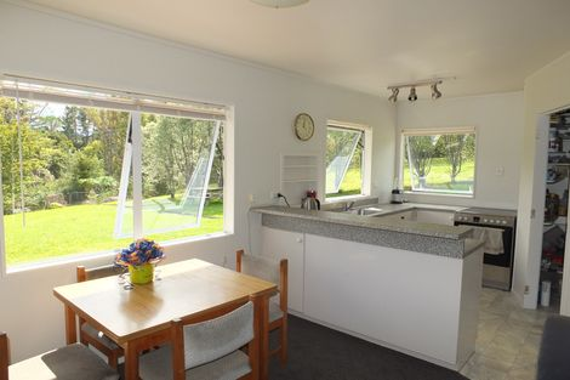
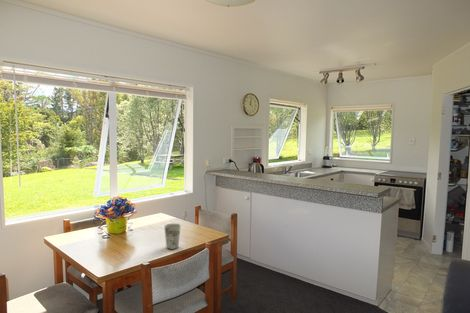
+ cup (172, 236)
